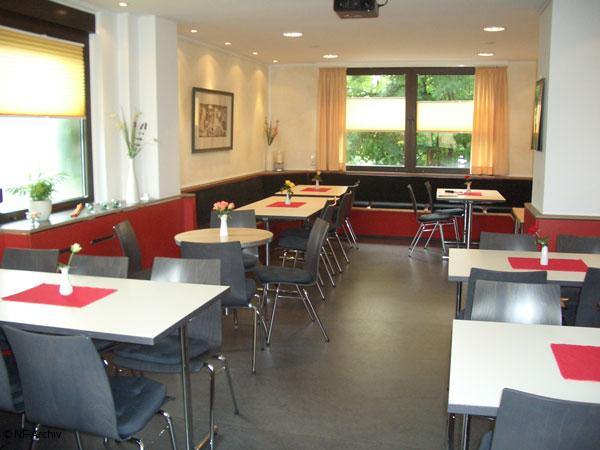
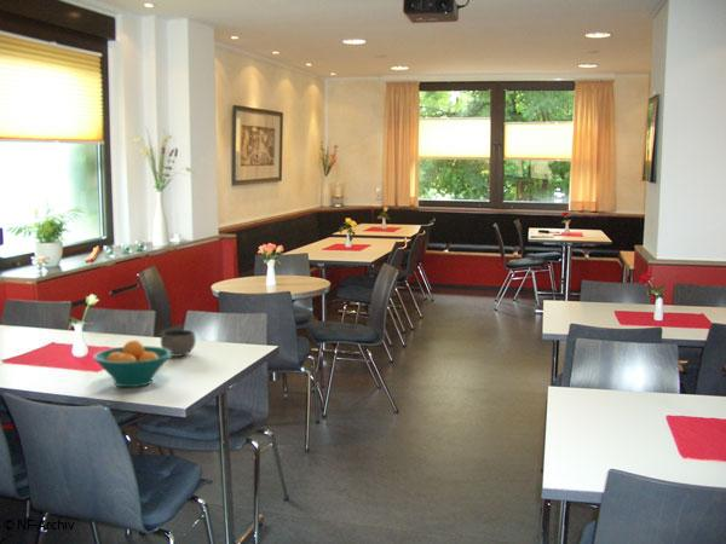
+ fruit bowl (133, 361)
+ bowl (178, 343)
